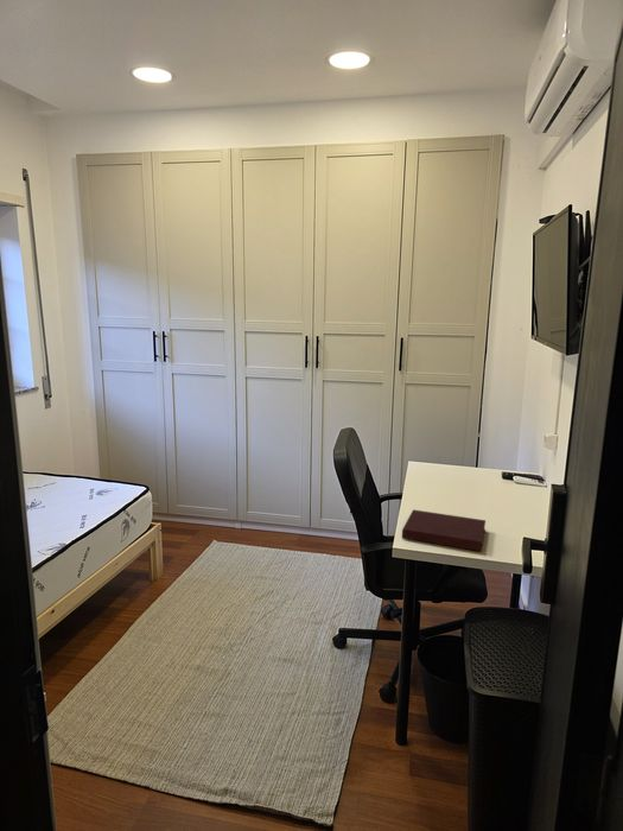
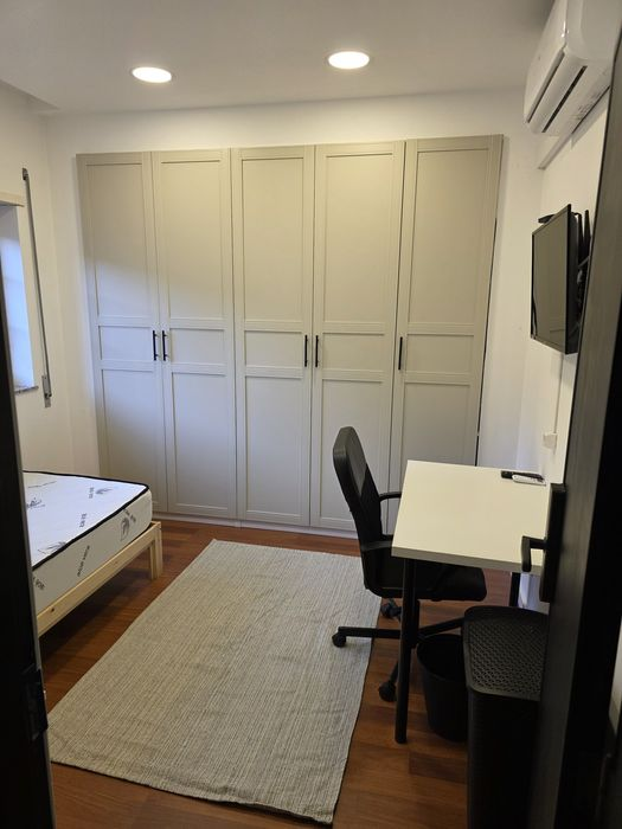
- notebook (444, 528)
